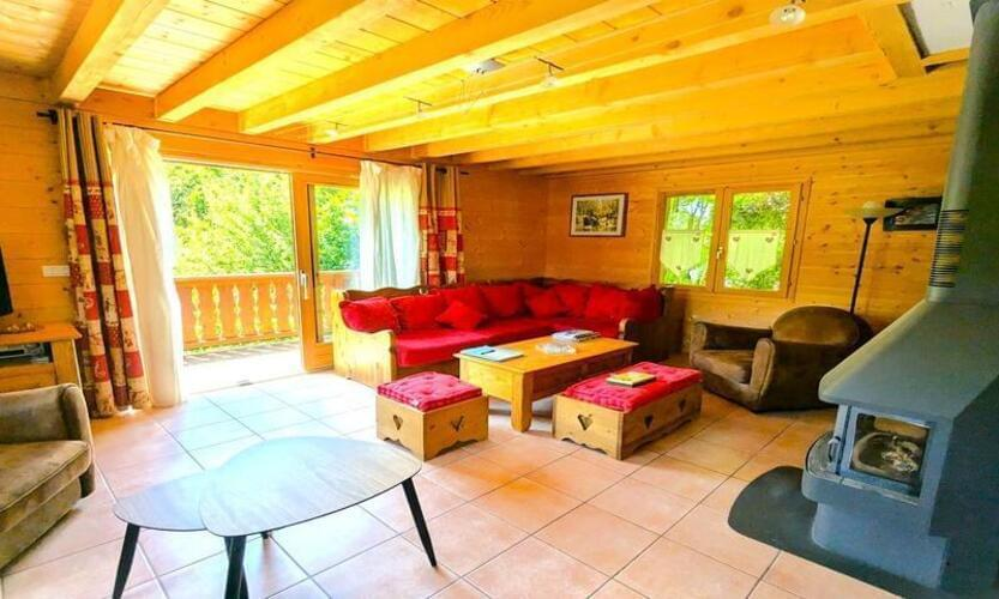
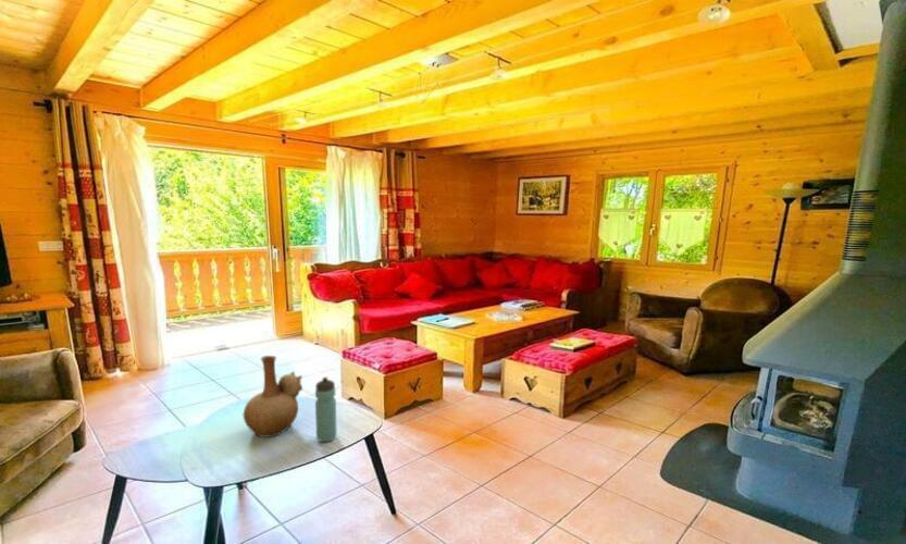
+ water bottle (325, 408)
+ vase (274, 392)
